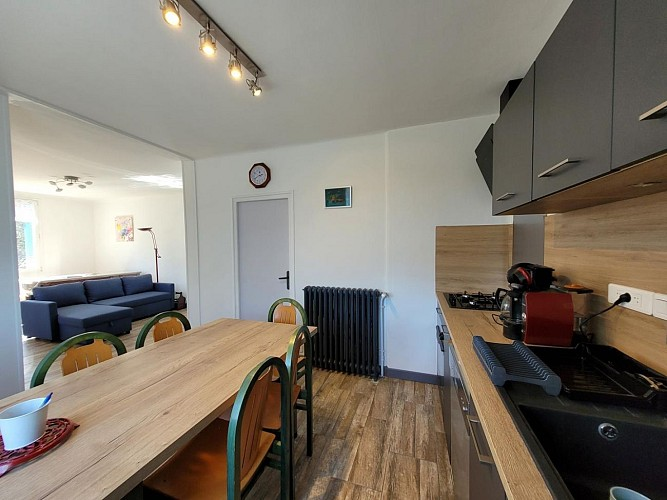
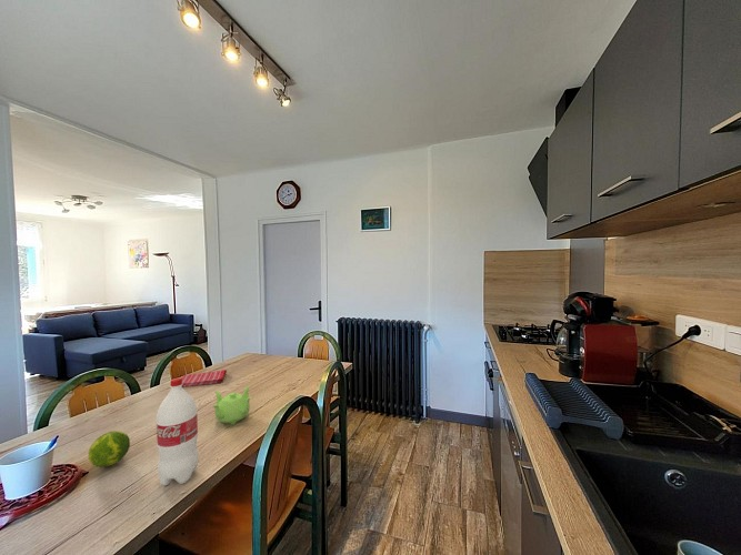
+ fruit (109, 448)
+ dish towel (202, 377)
+ teapot (232, 406)
+ bottle (178, 428)
